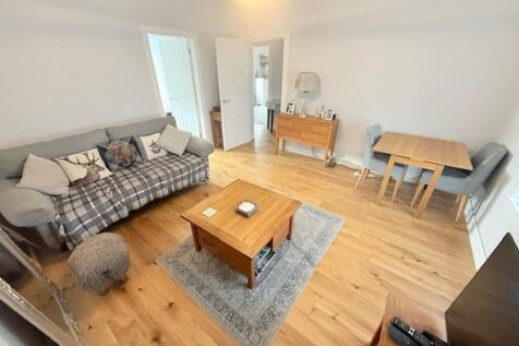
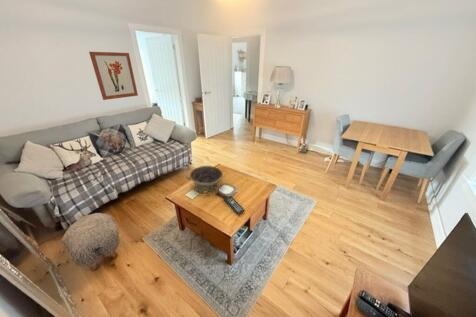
+ wall art (116, 76)
+ remote control (233, 204)
+ decorative bowl (206, 179)
